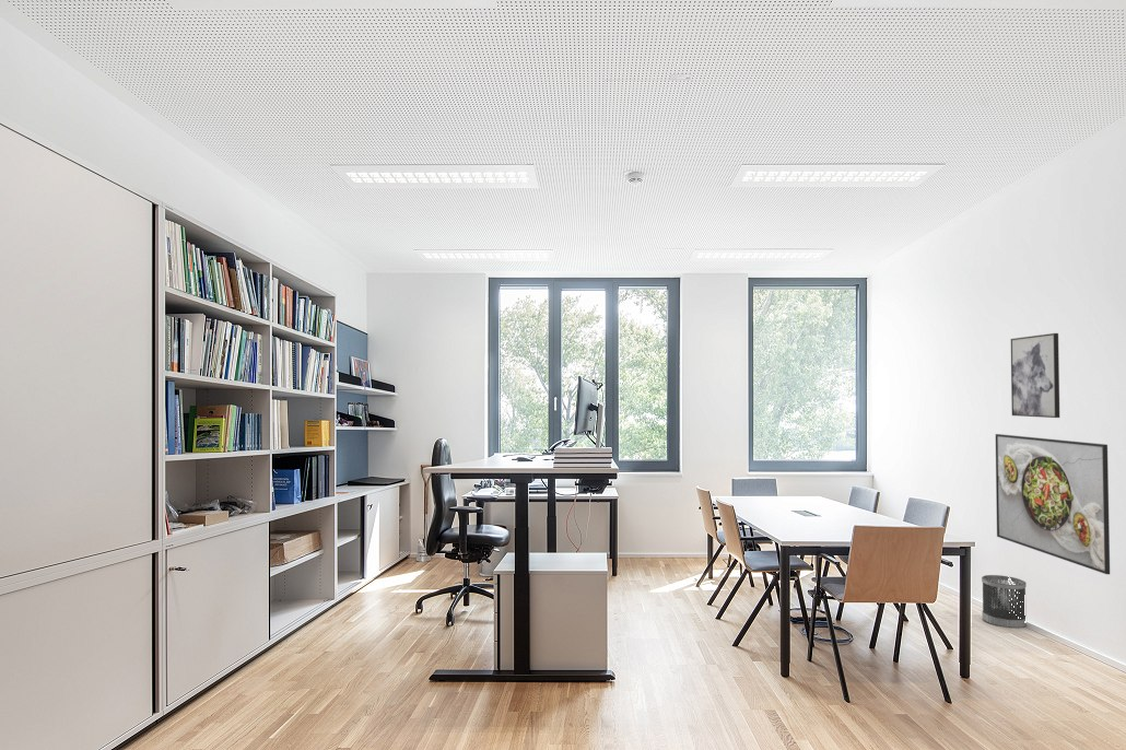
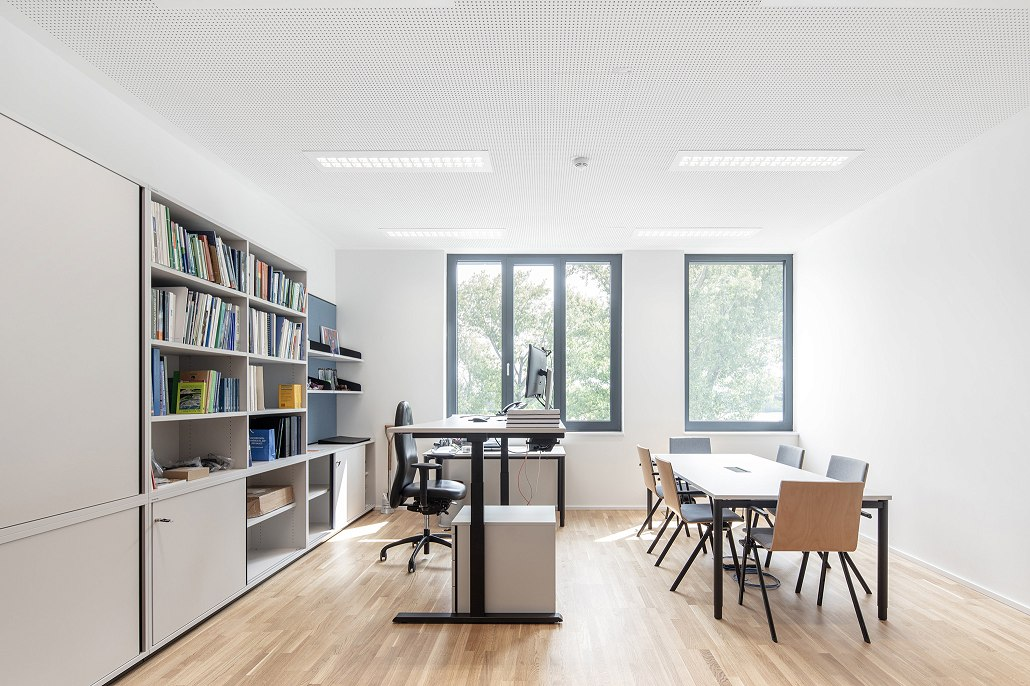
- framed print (1045, 495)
- wastebasket (1004, 600)
- wall art (1033, 376)
